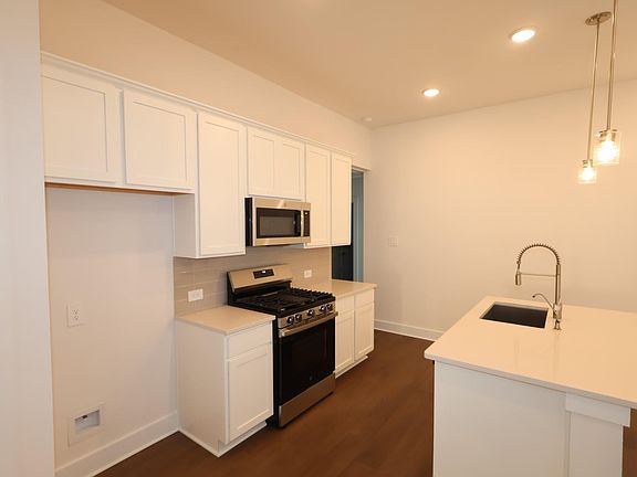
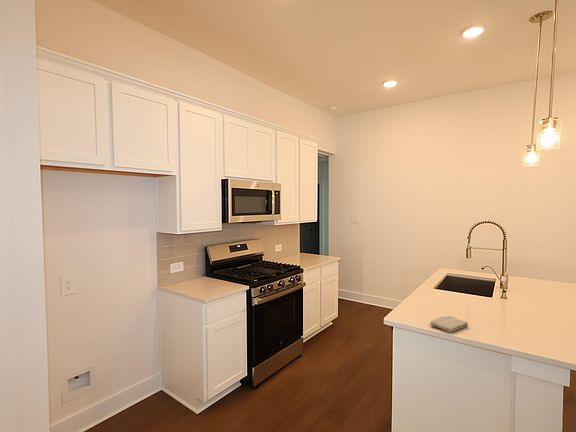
+ washcloth (449, 323)
